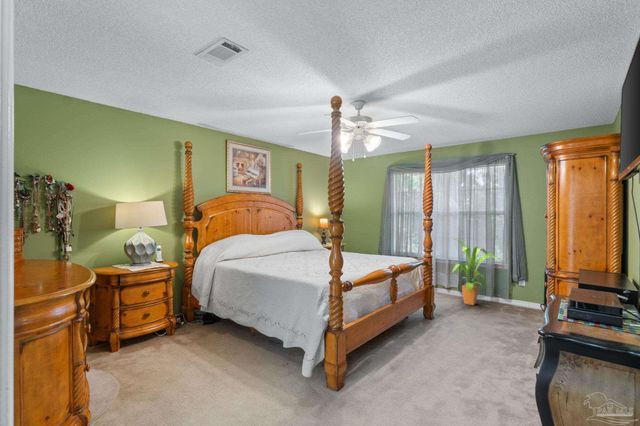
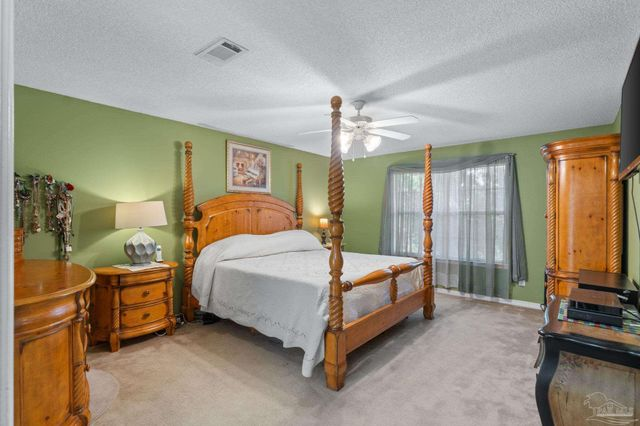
- house plant (476, 271)
